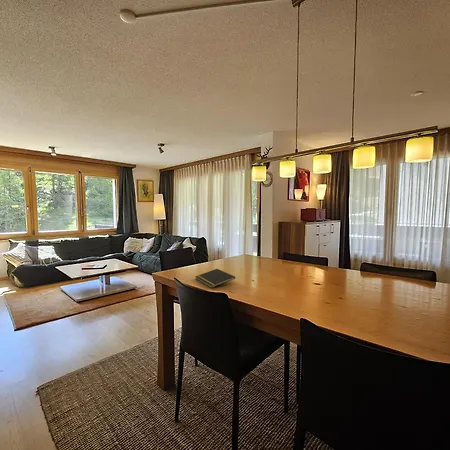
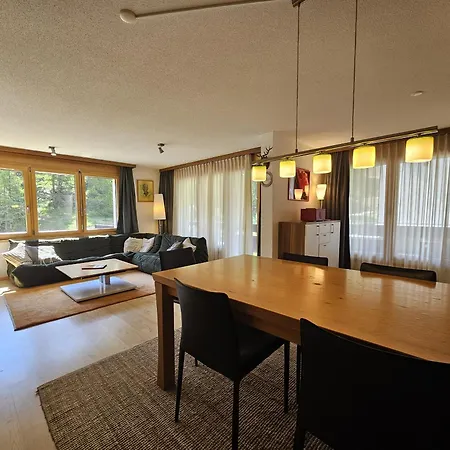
- notepad (214, 277)
